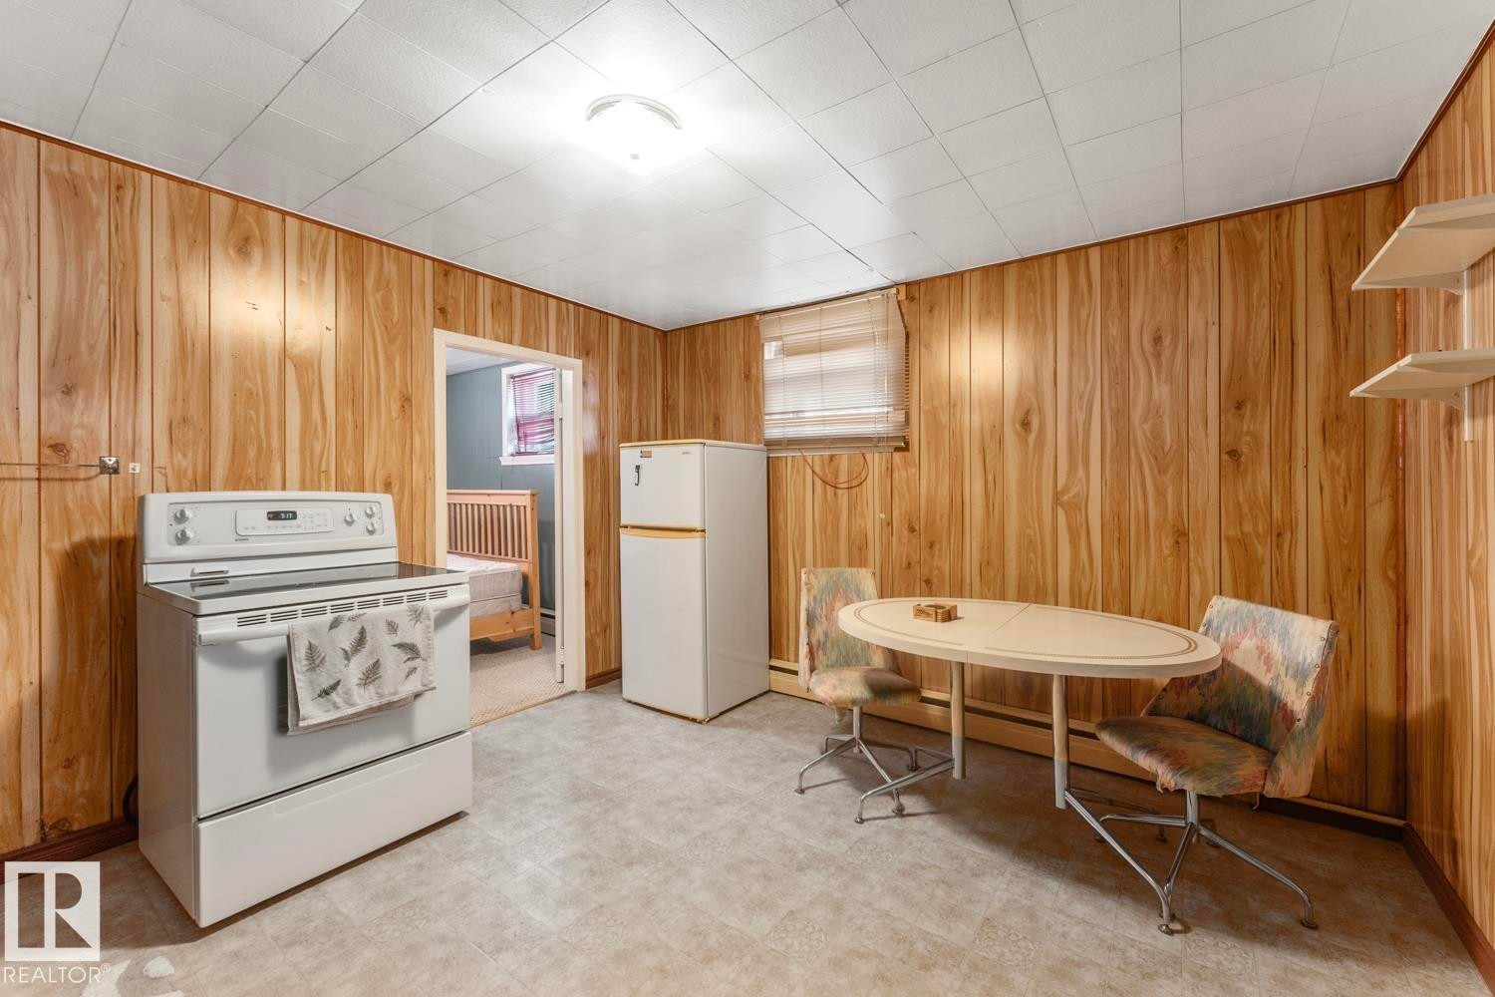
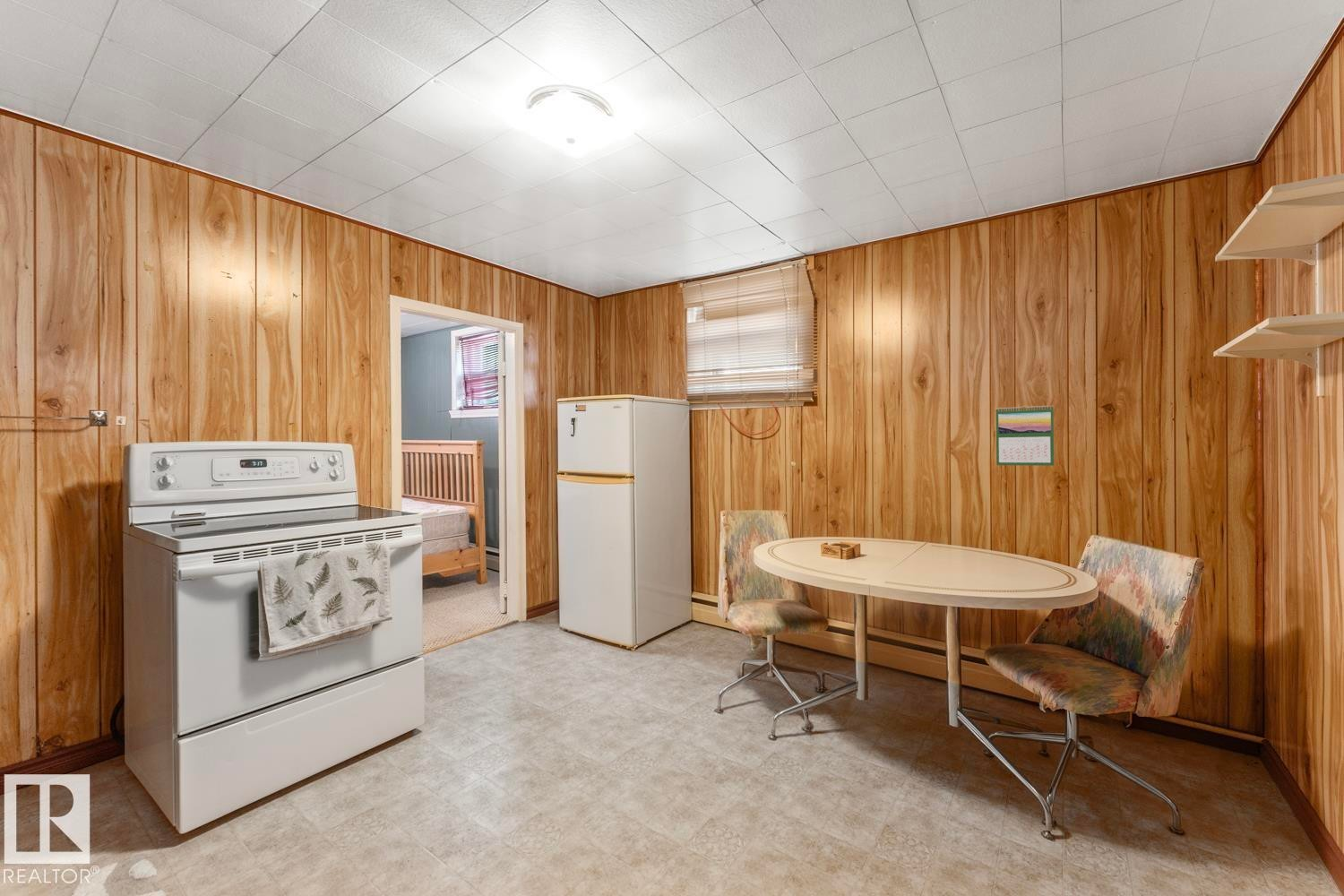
+ calendar (1024, 435)
